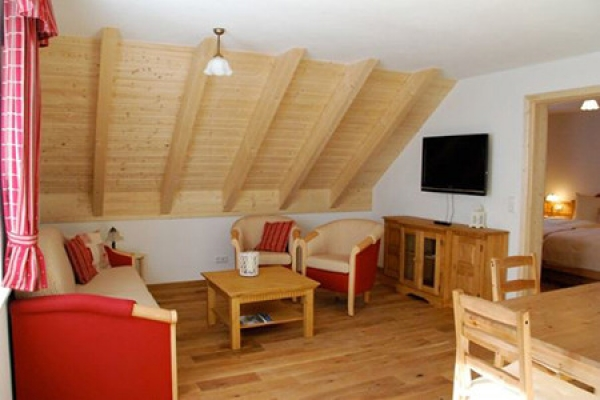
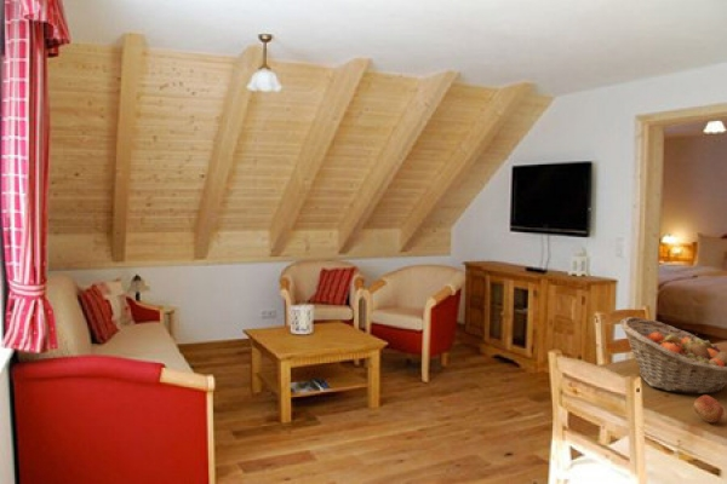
+ apple (708, 408)
+ fruit basket (676, 352)
